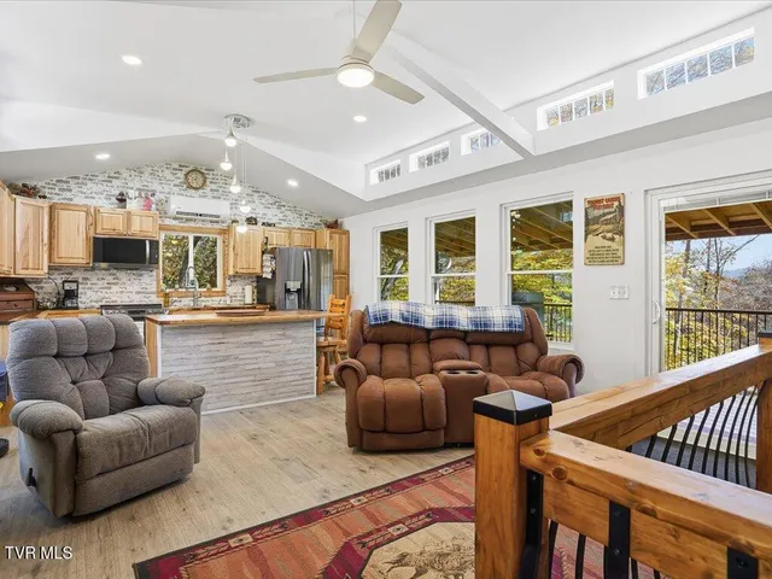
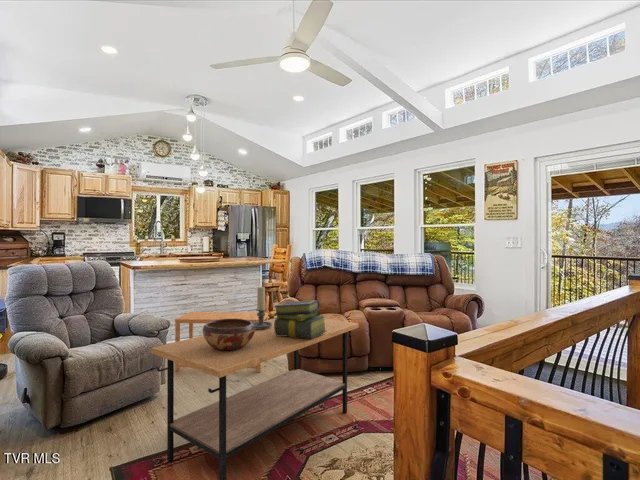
+ side table (219, 319)
+ coffee table (268, 384)
+ decorative bowl (229, 334)
+ candle holder (259, 306)
+ stack of books (298, 317)
